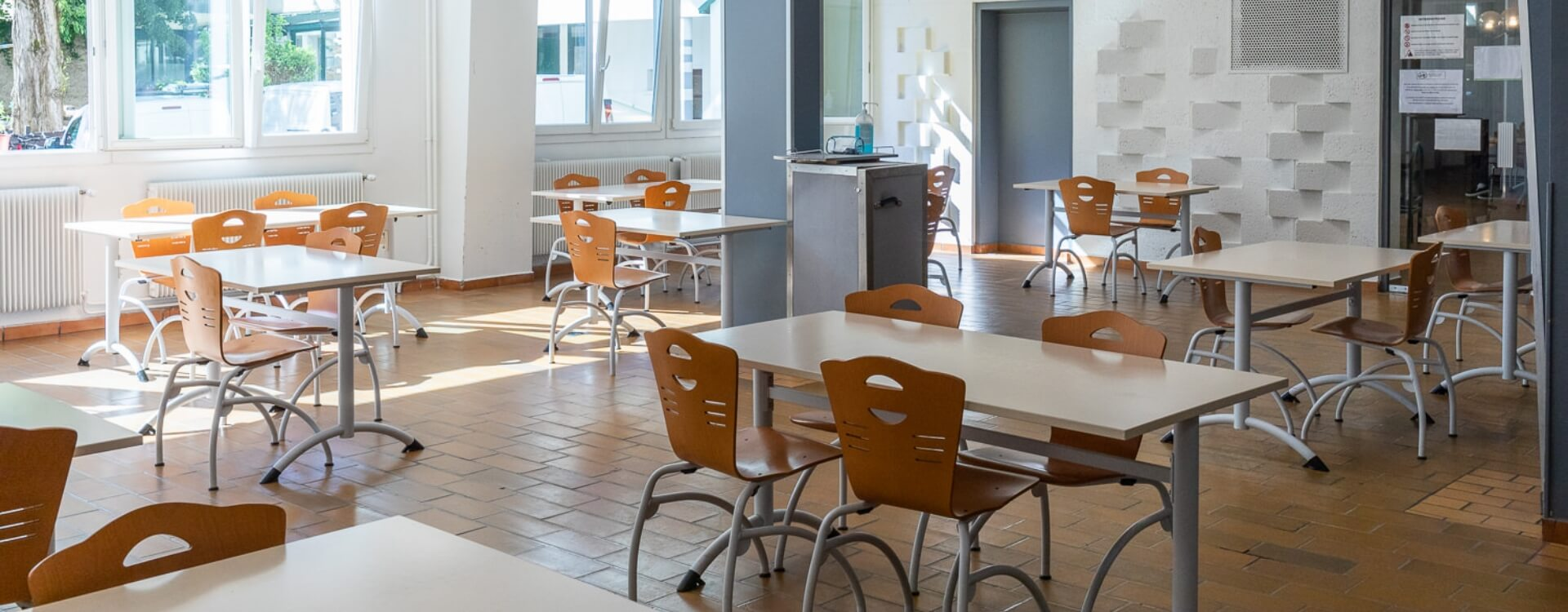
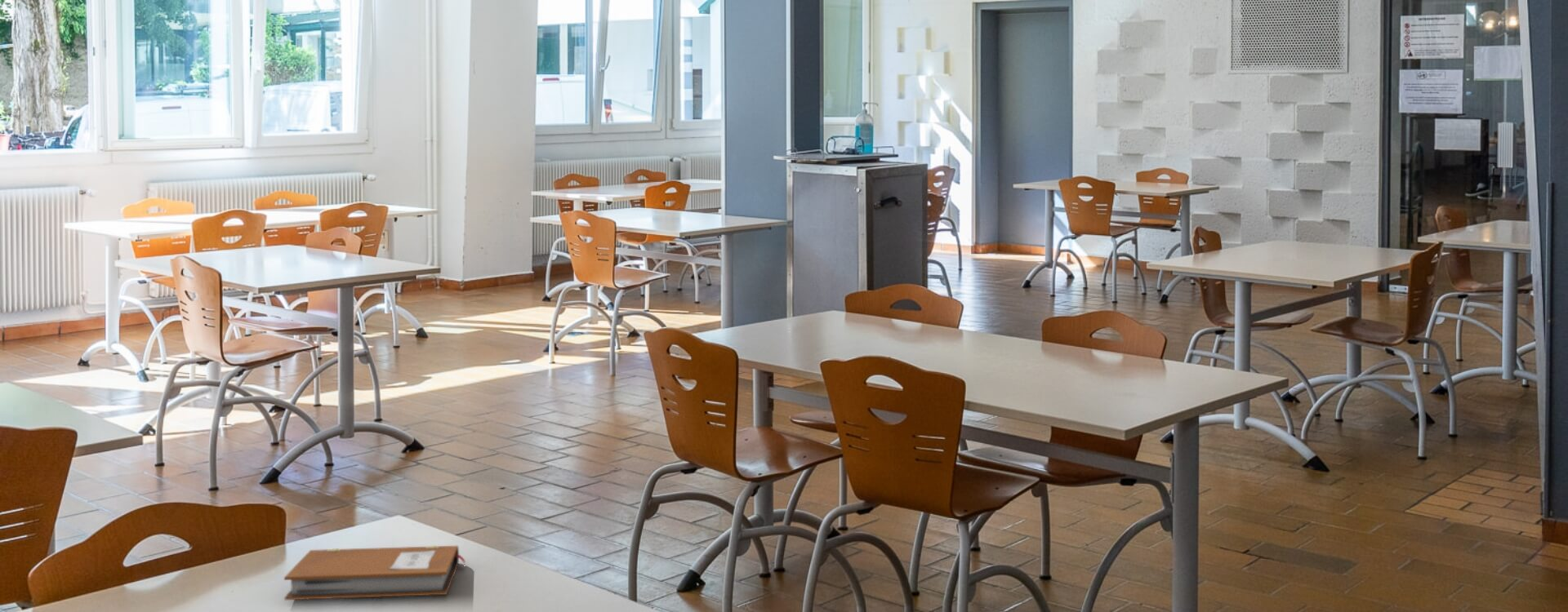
+ notebook (381, 570)
